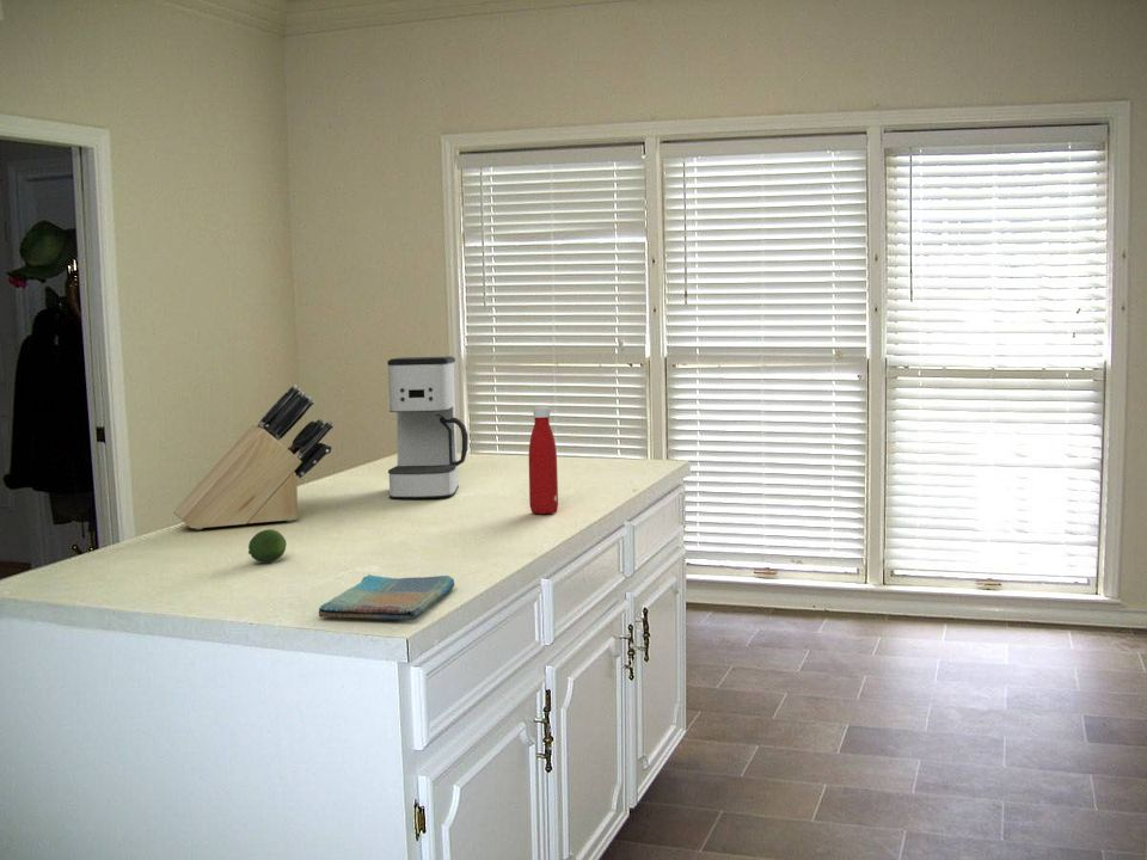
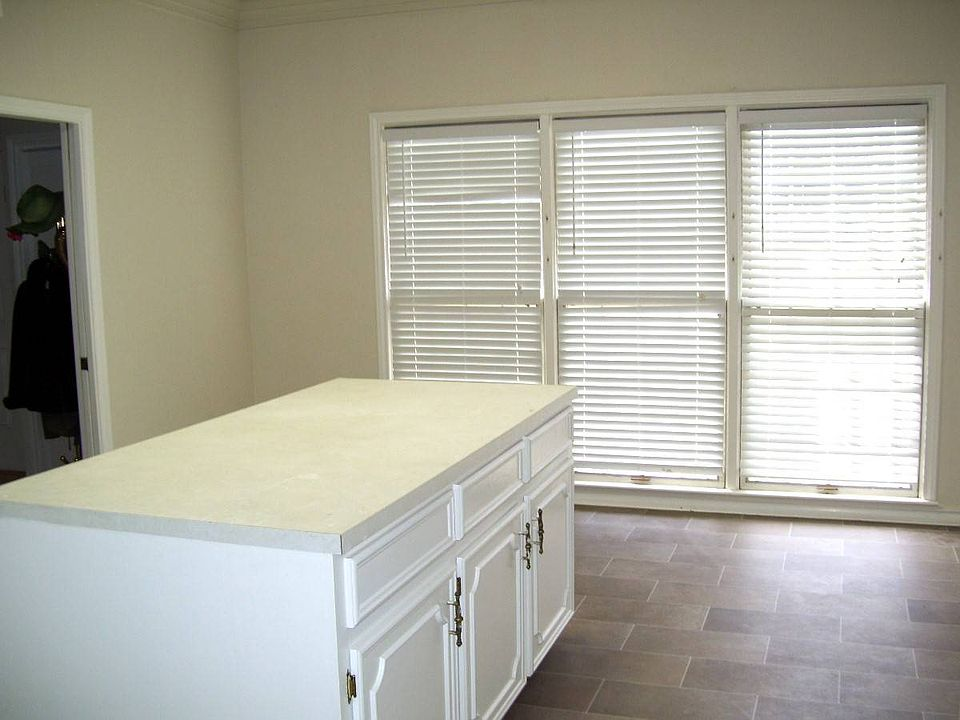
- coffee maker (428, 425)
- bottle (542, 460)
- knife block (253, 454)
- dish towel (390, 595)
- fruit (266, 545)
